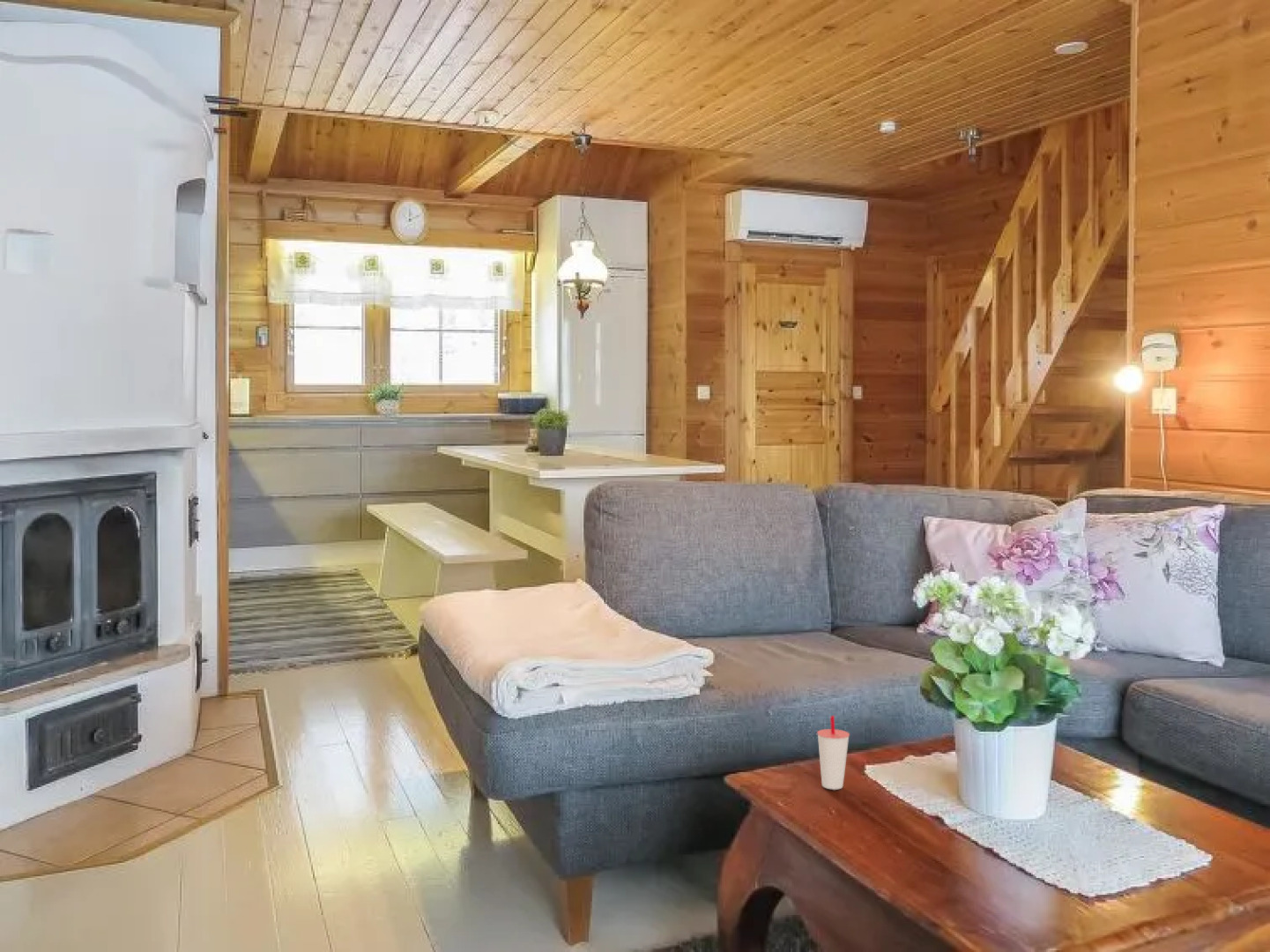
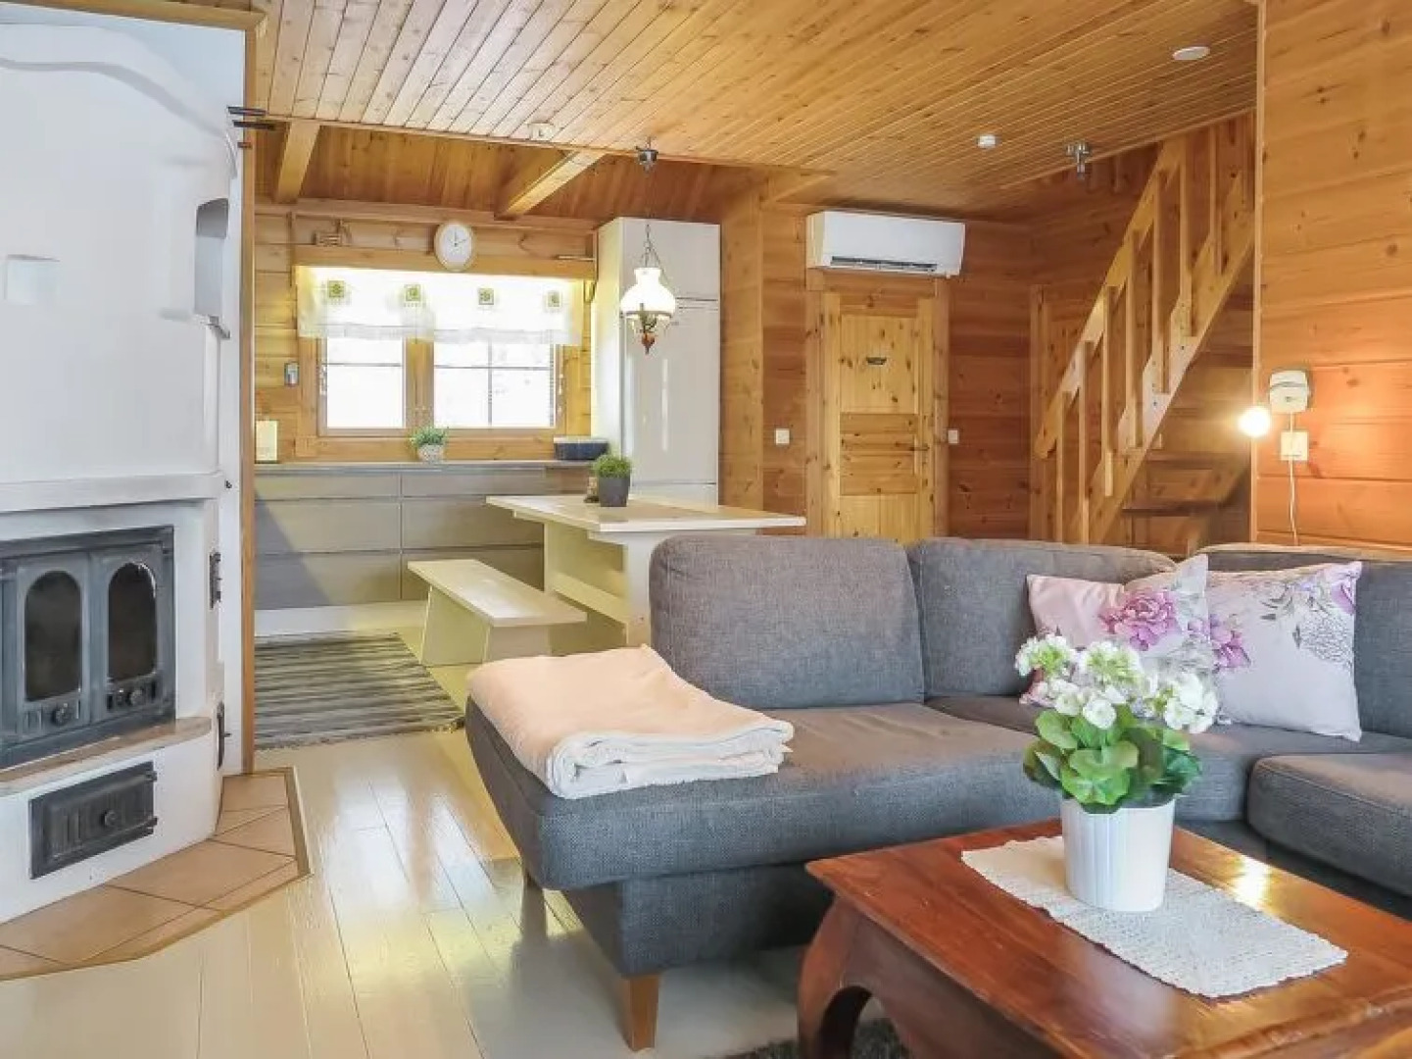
- cup (833, 750)
